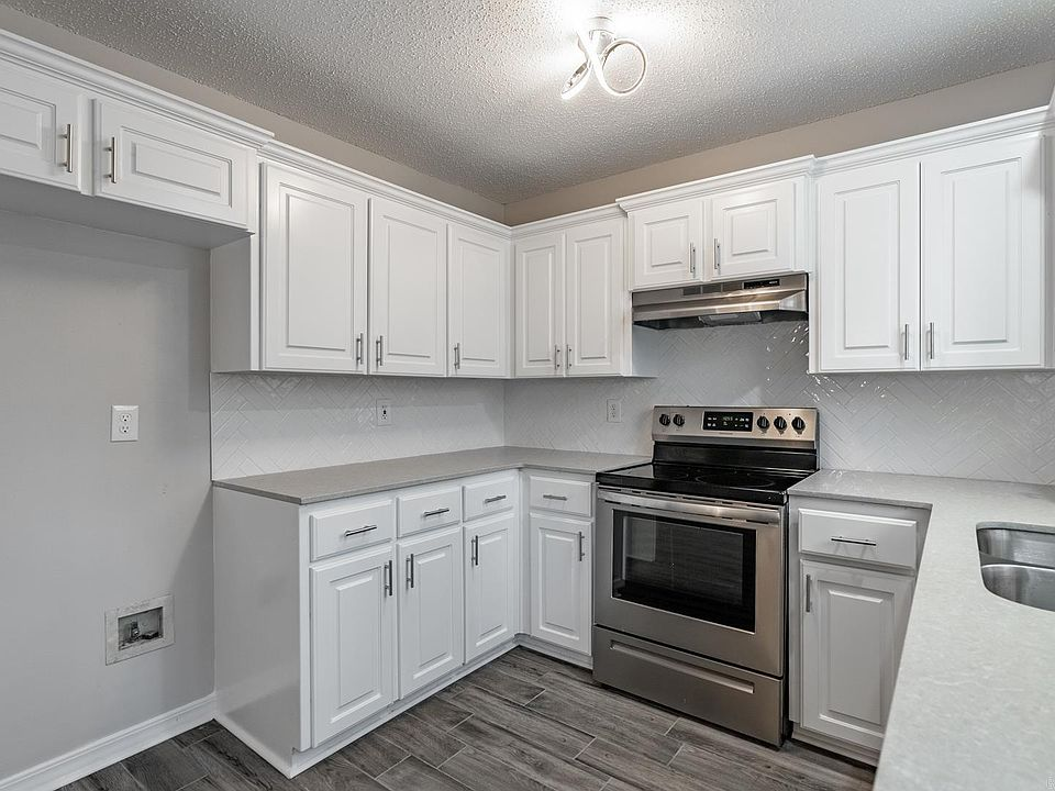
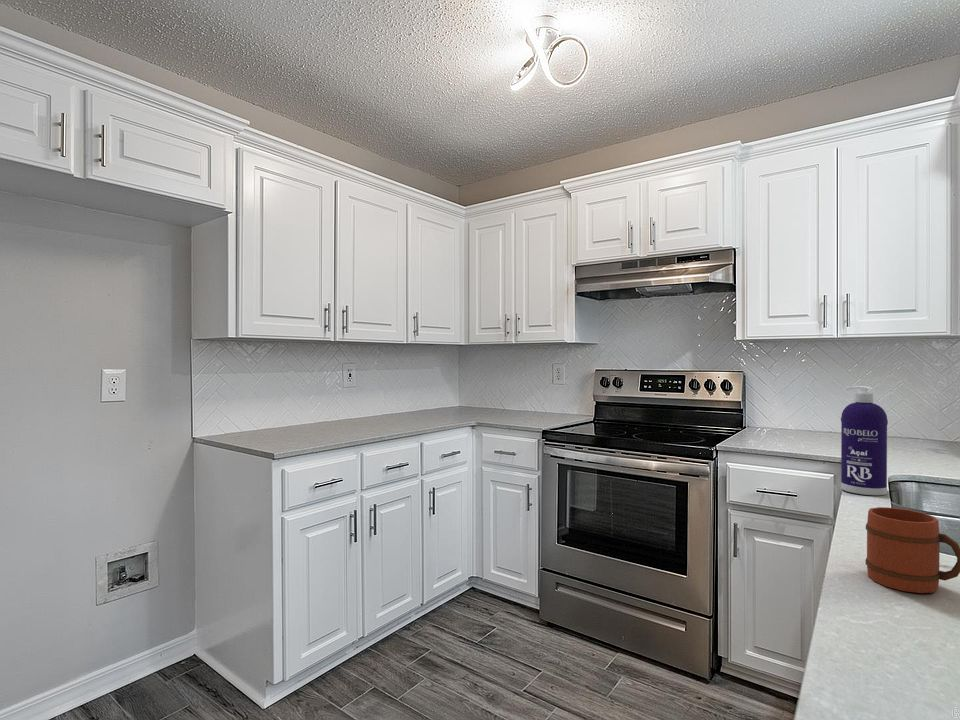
+ mug (912, 550)
+ spray bottle (863, 438)
